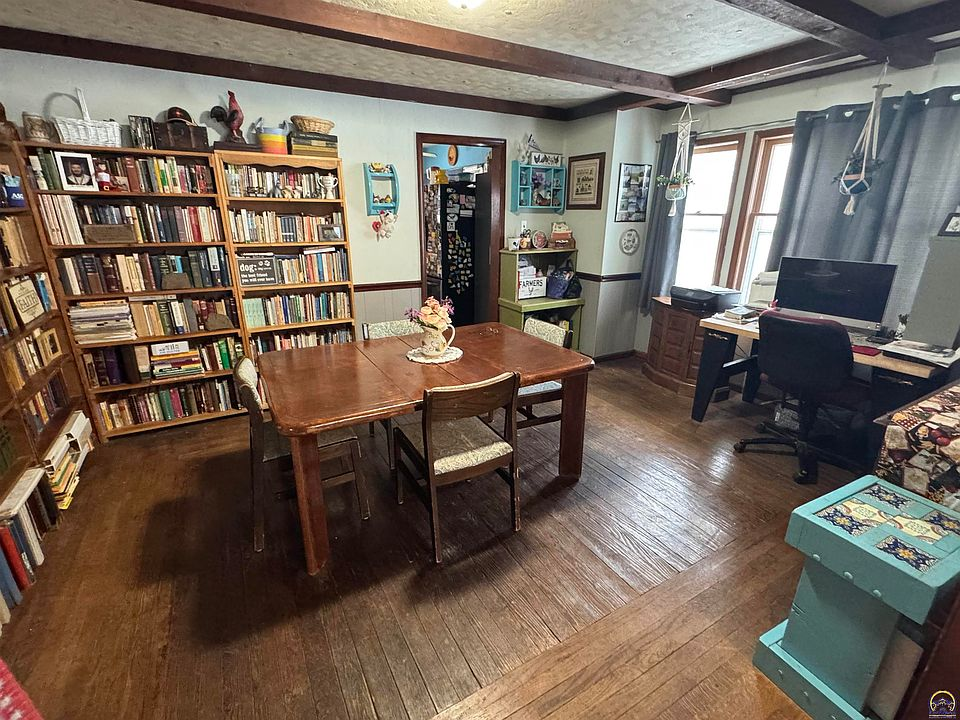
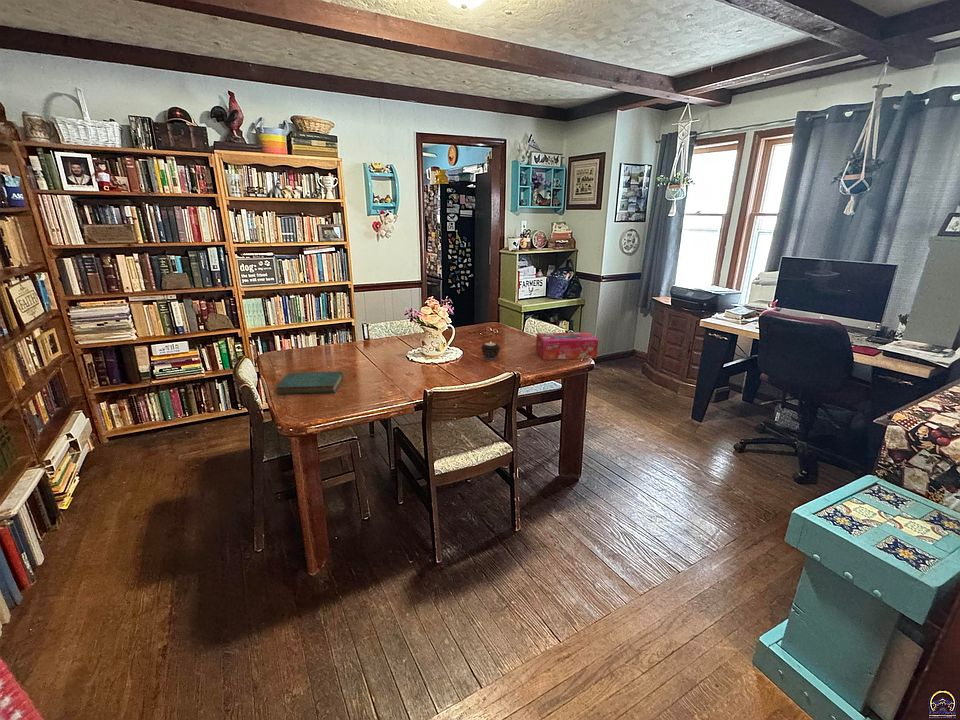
+ candle (490, 349)
+ book (310, 382)
+ tissue box (566, 345)
